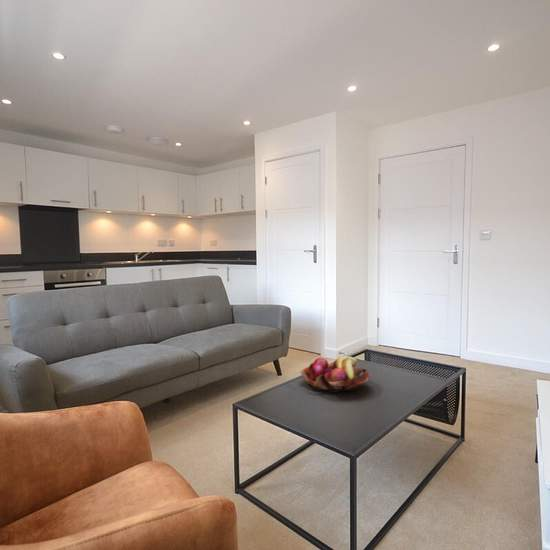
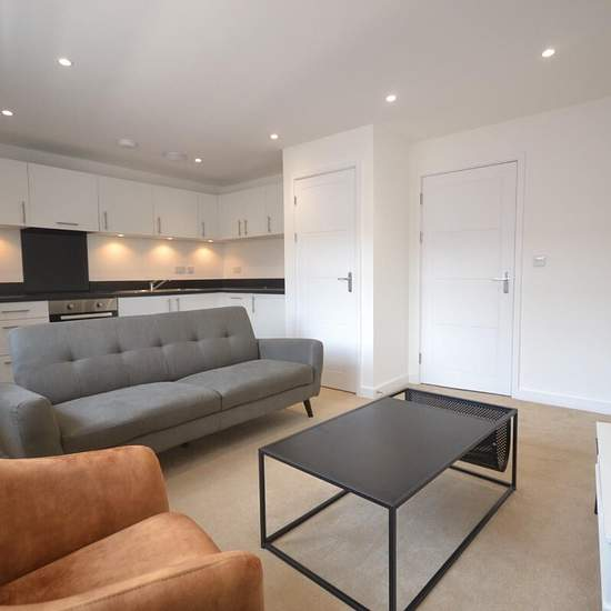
- fruit basket (336, 372)
